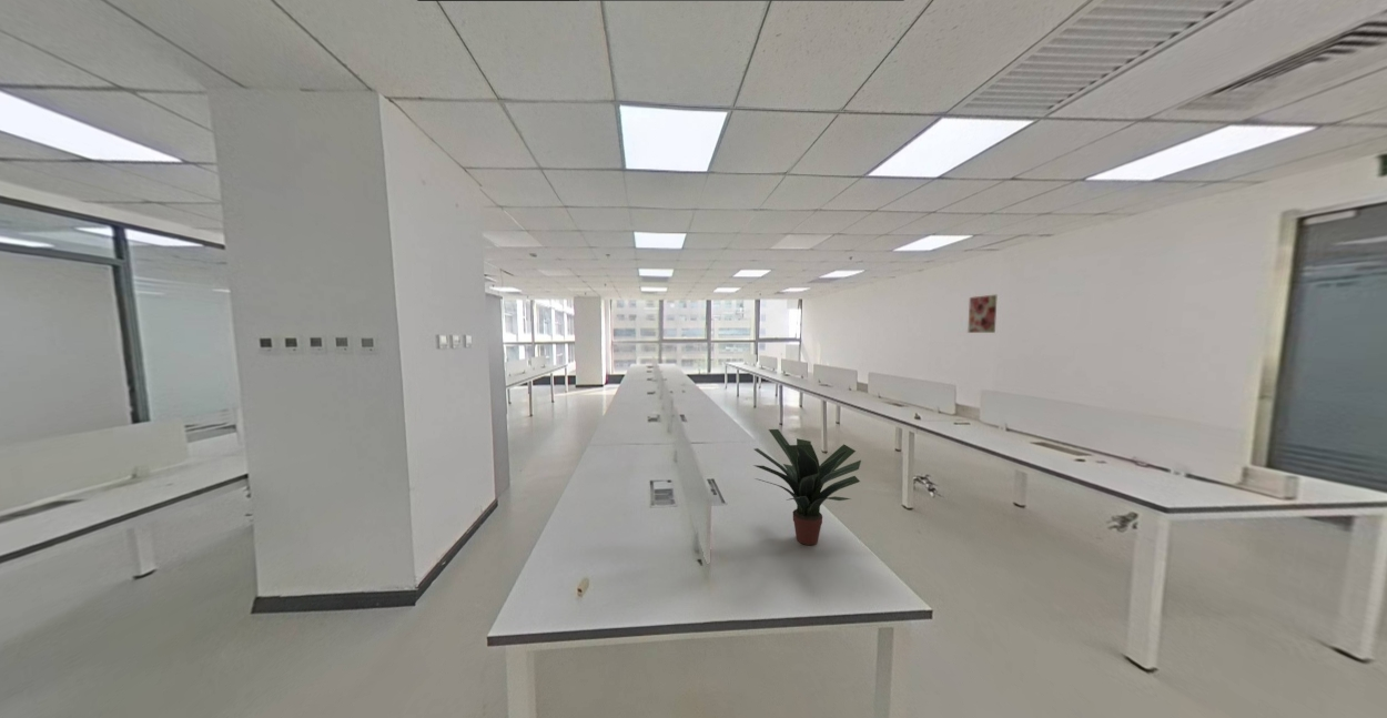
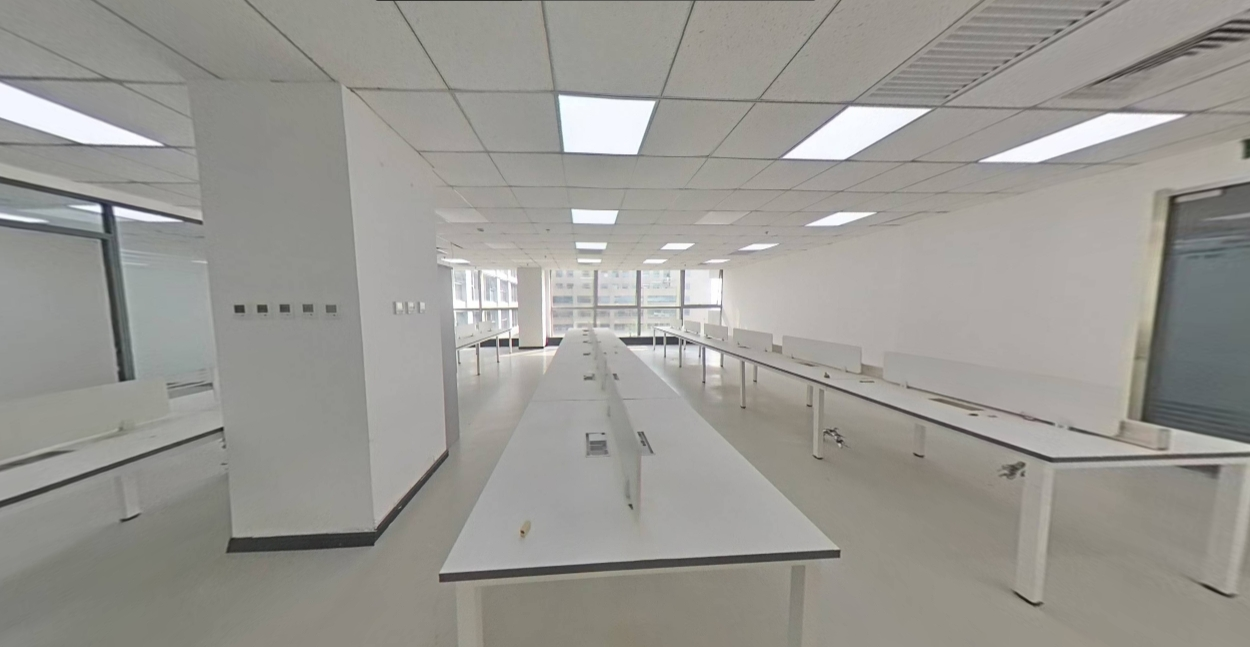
- potted plant (803, 485)
- wall art (981, 314)
